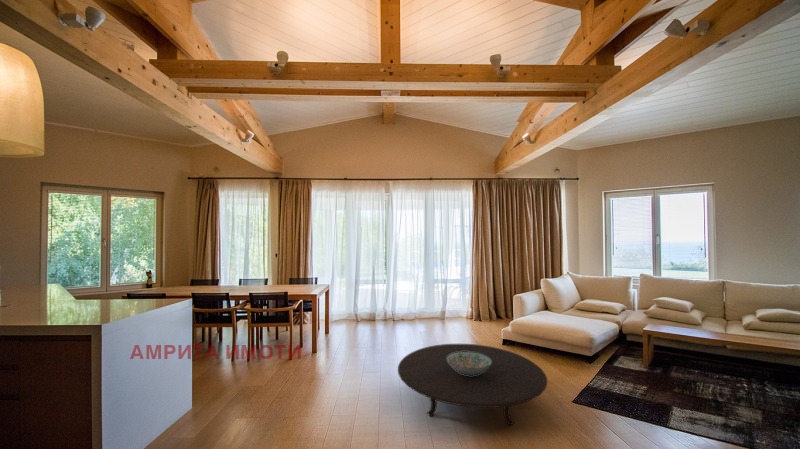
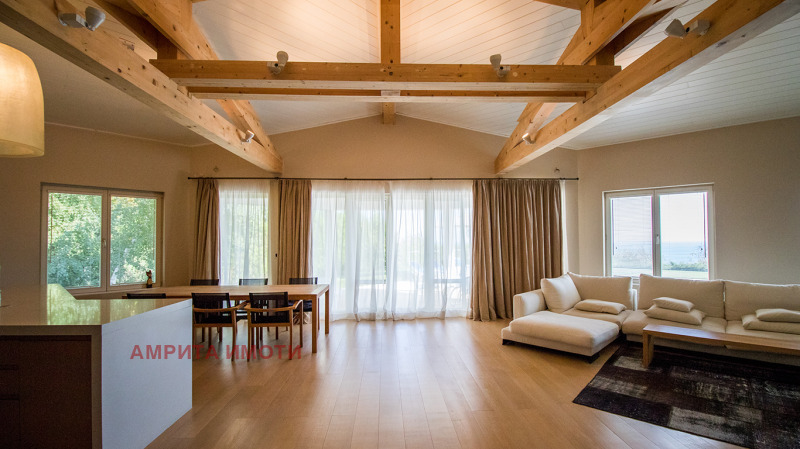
- decorative bowl (468, 365)
- table (469, 383)
